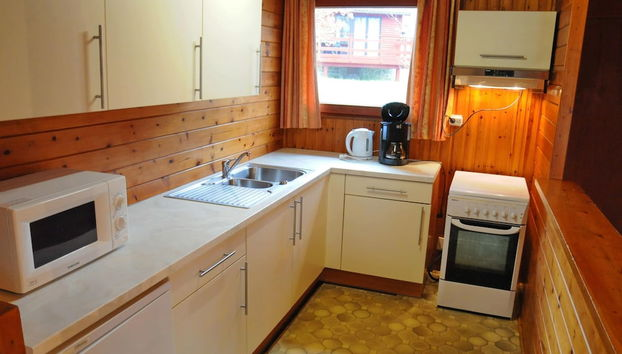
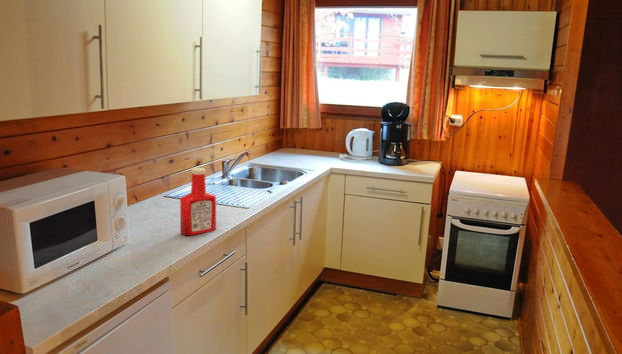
+ soap bottle (198, 200)
